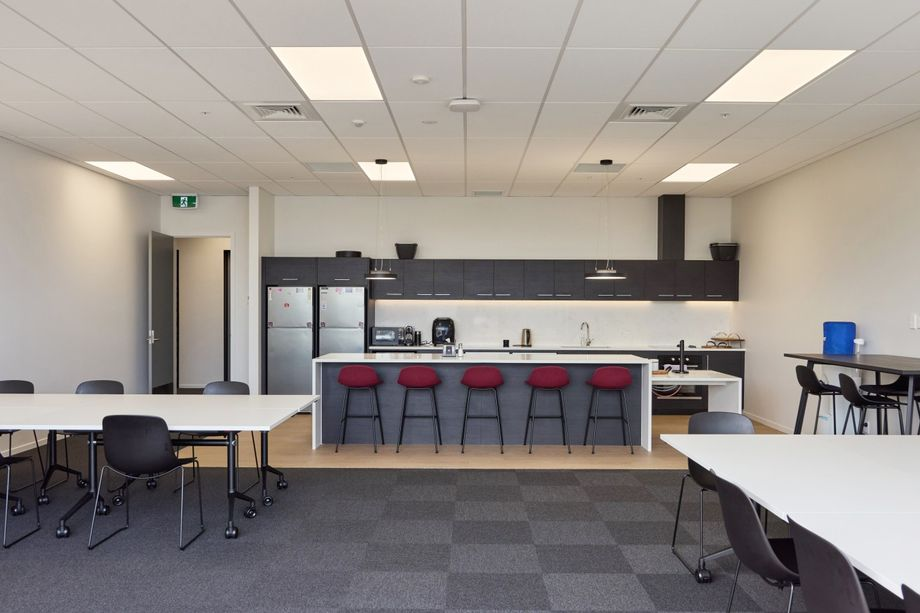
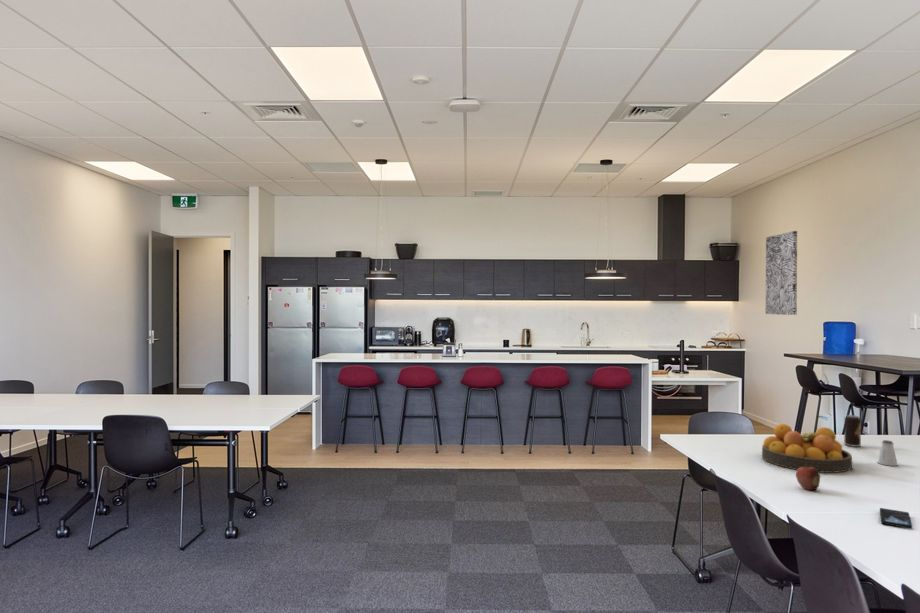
+ fruit bowl (805, 444)
+ fruit (807, 476)
+ wall art (780, 274)
+ smartphone (895, 518)
+ beverage can (852, 430)
+ saltshaker (887, 452)
